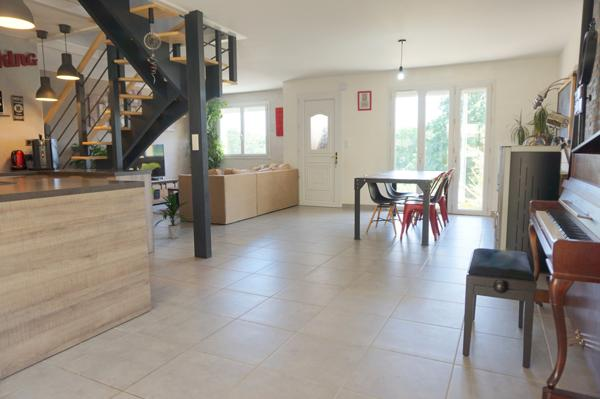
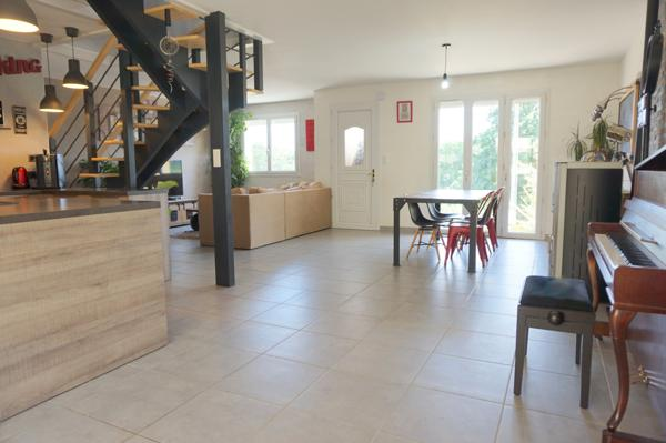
- indoor plant (171, 214)
